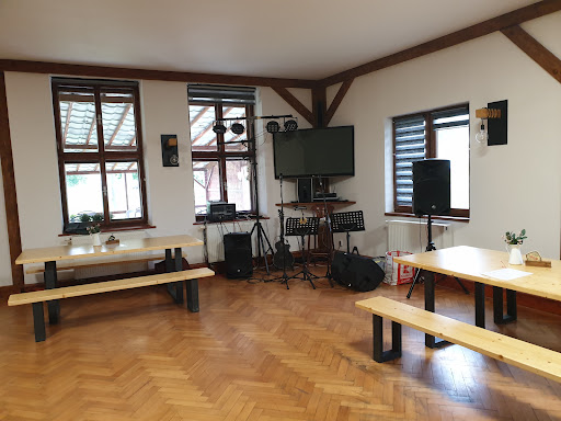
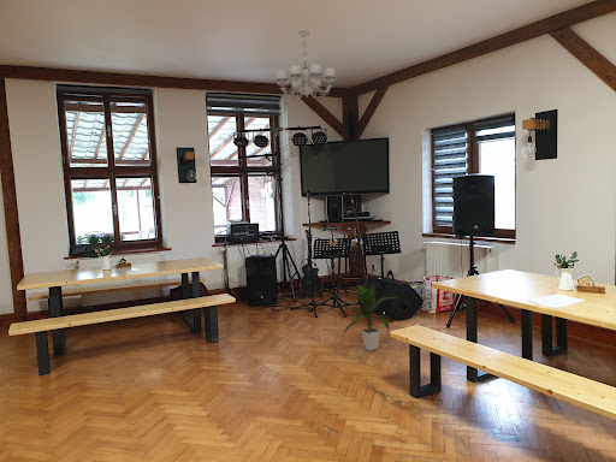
+ chandelier (304, 65)
+ indoor plant (367, 314)
